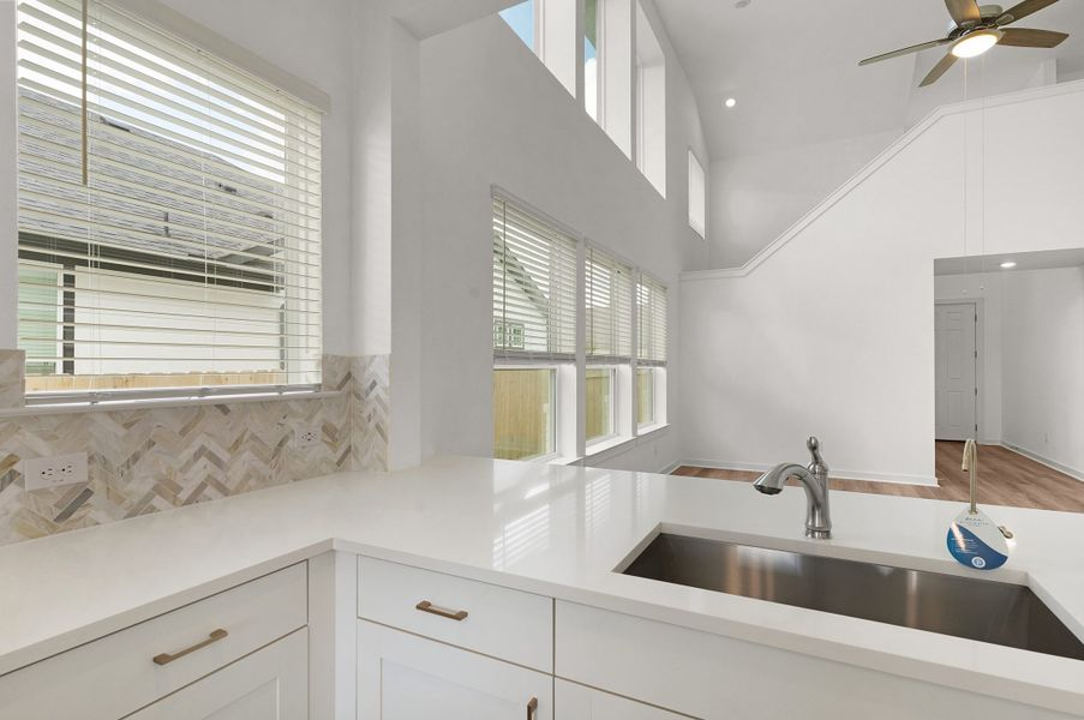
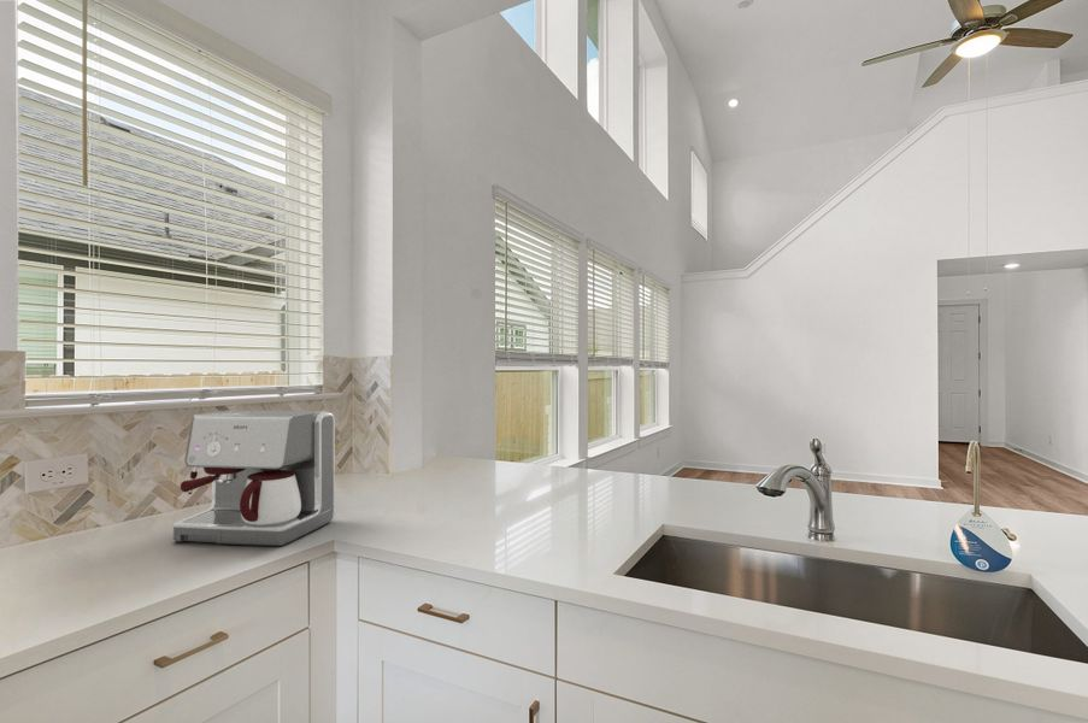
+ coffee maker (258, 471)
